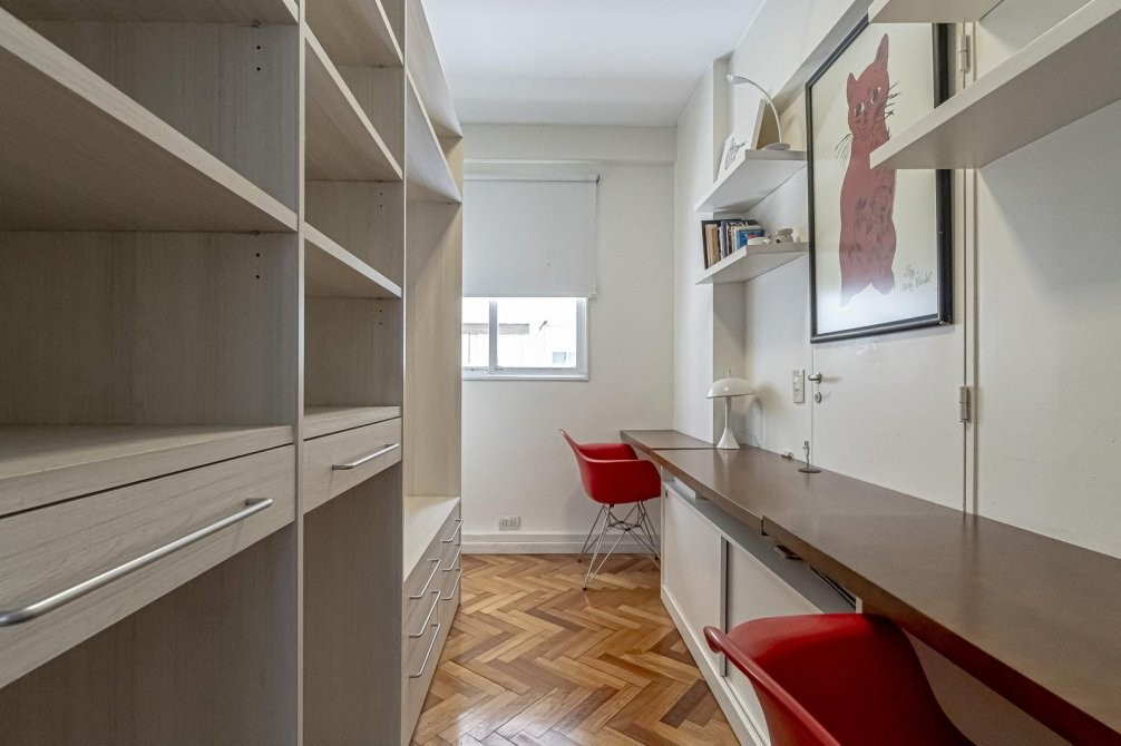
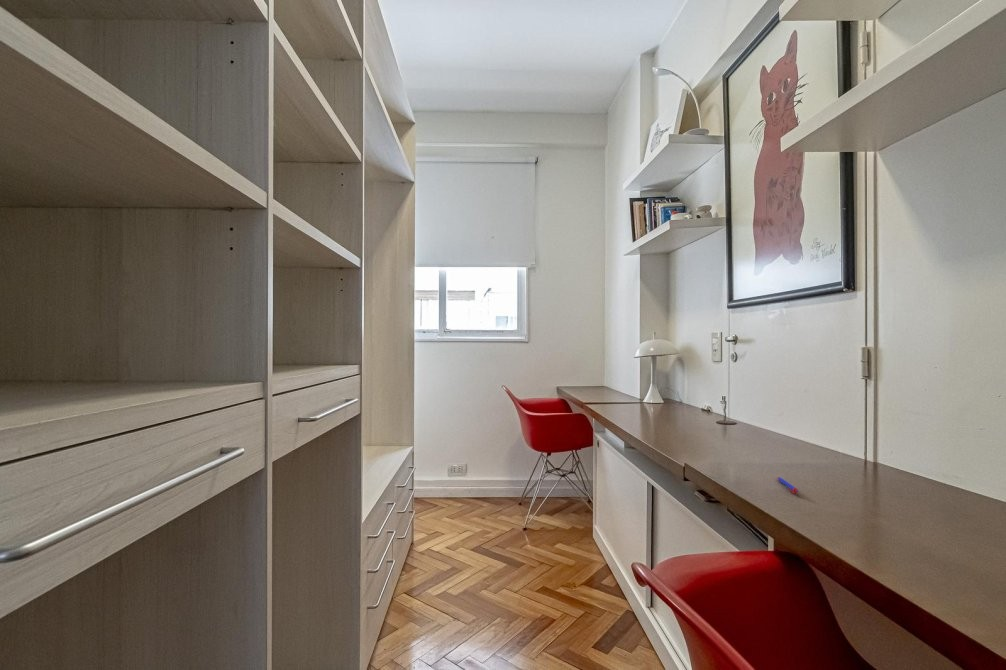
+ pen (786, 483)
